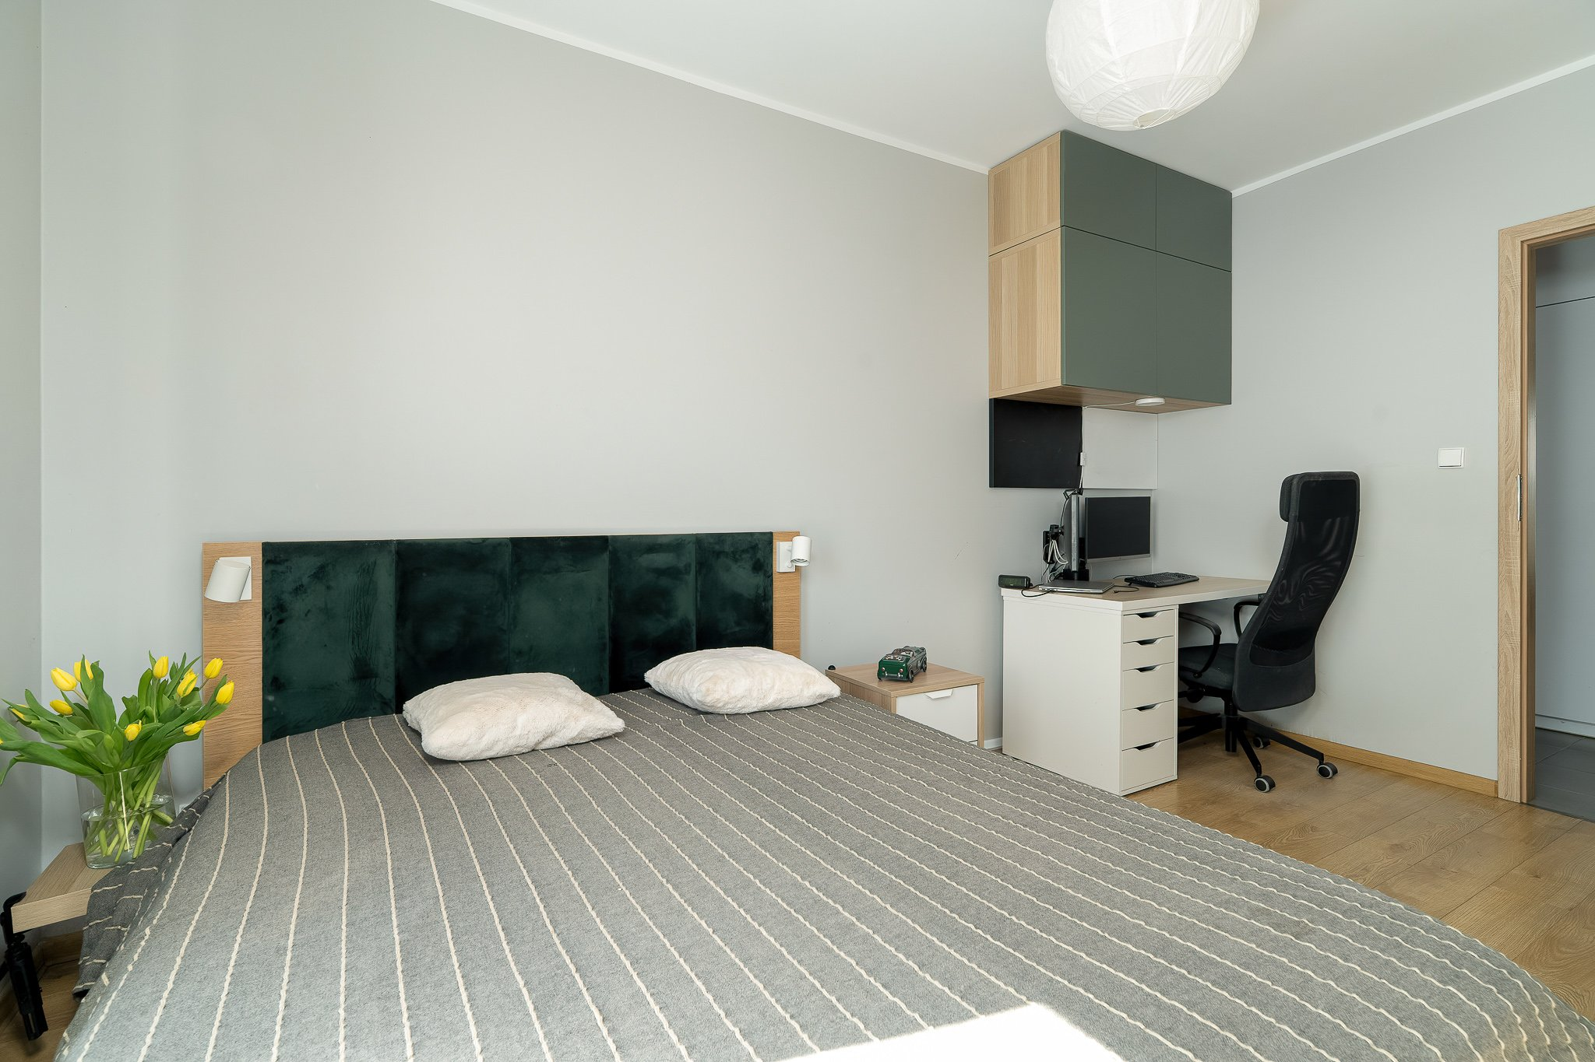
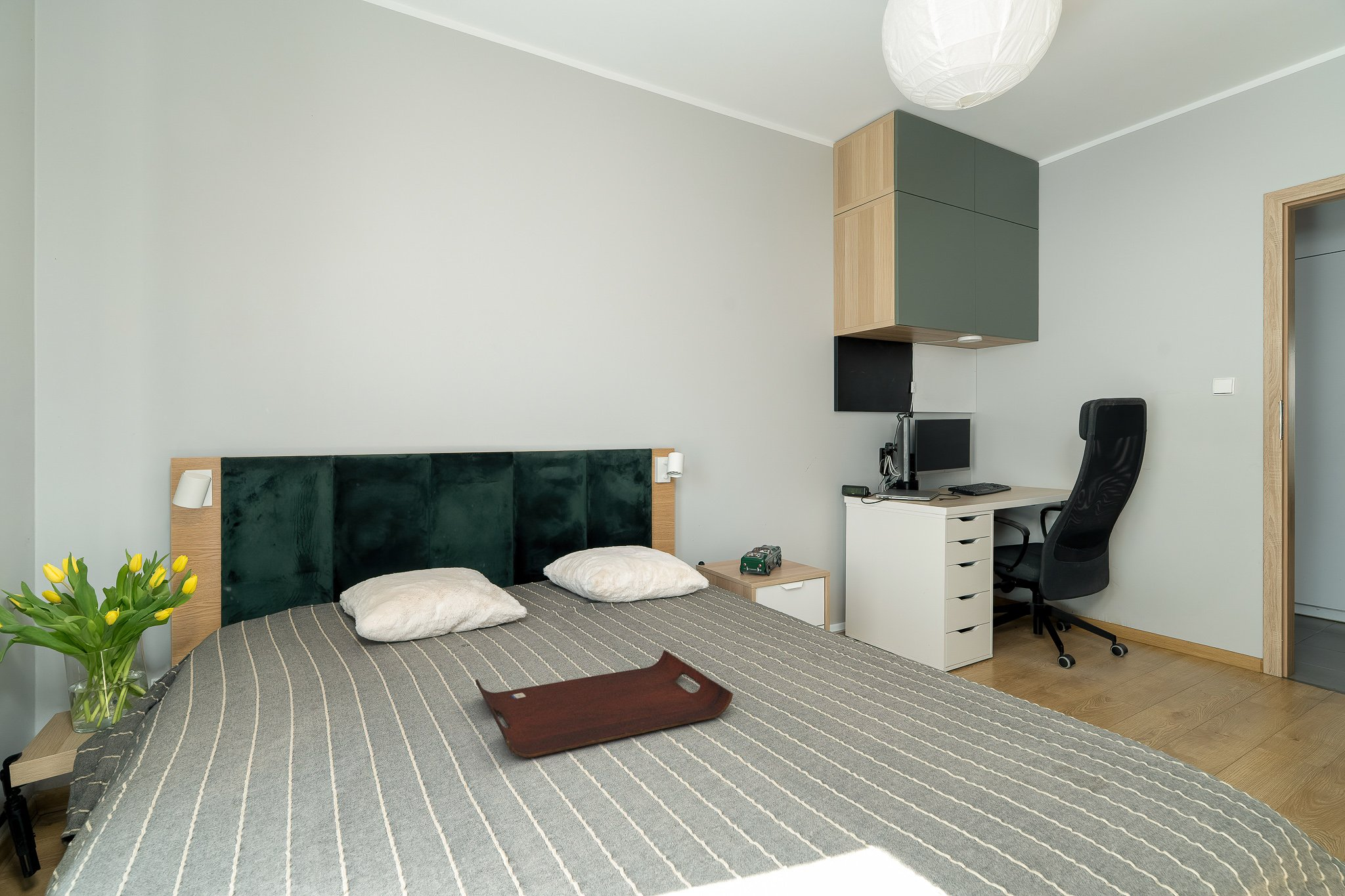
+ serving tray (600, 696)
